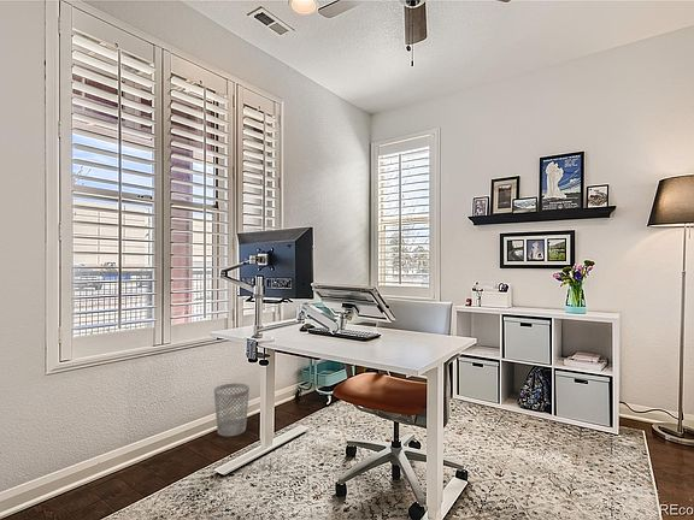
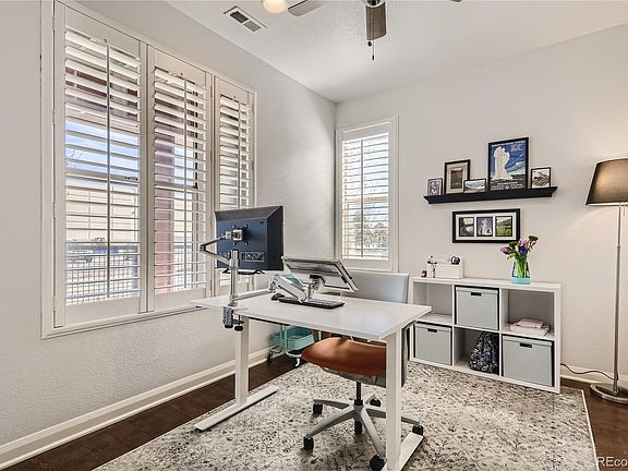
- wastebasket (231, 409)
